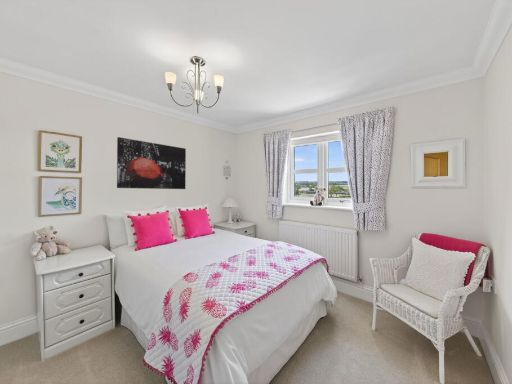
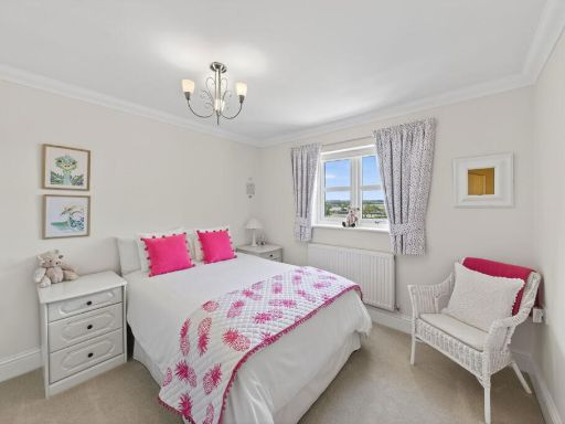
- wall art (155, 166)
